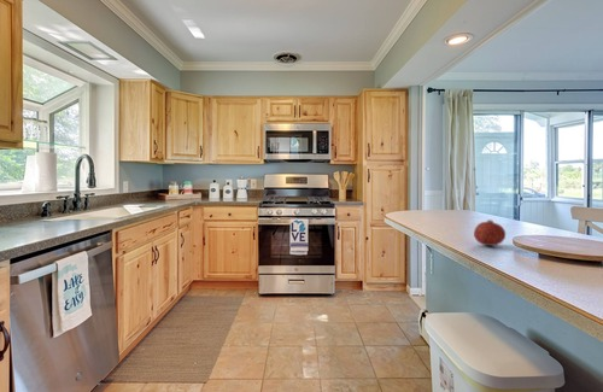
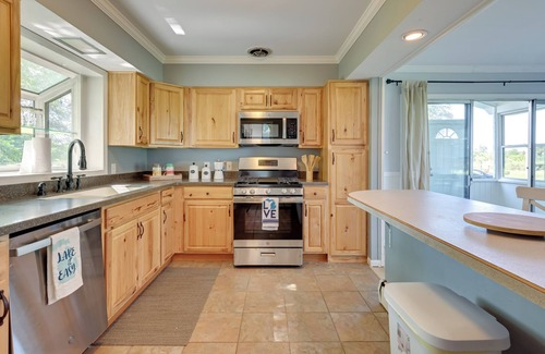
- fruit (488, 233)
